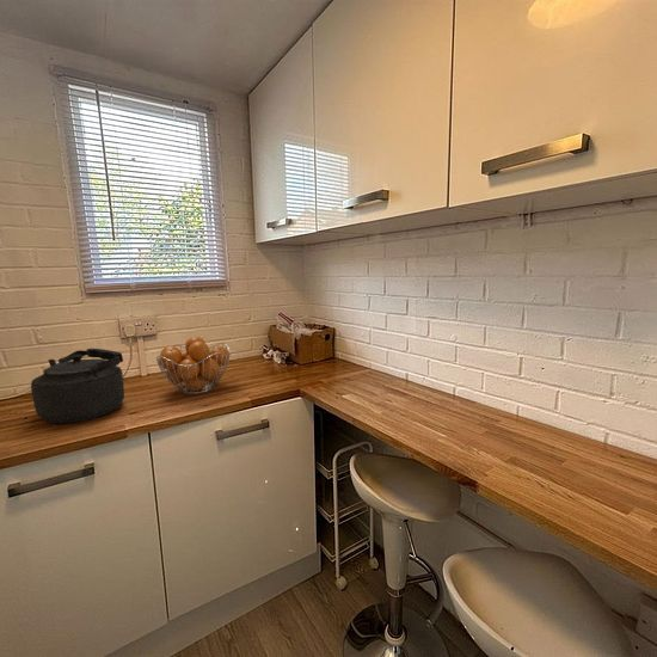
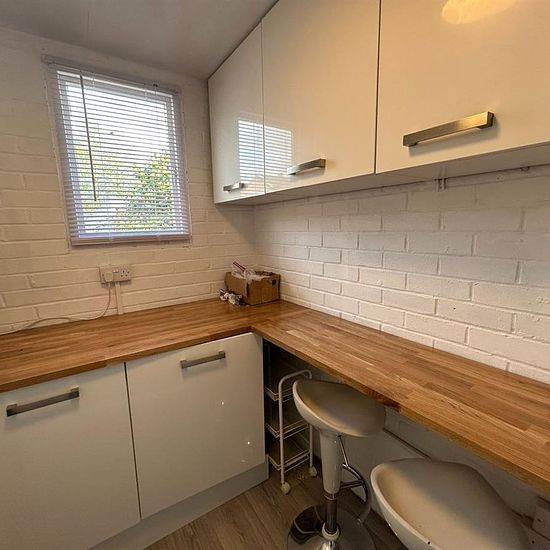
- fruit basket (195, 364)
- kettle (80, 382)
